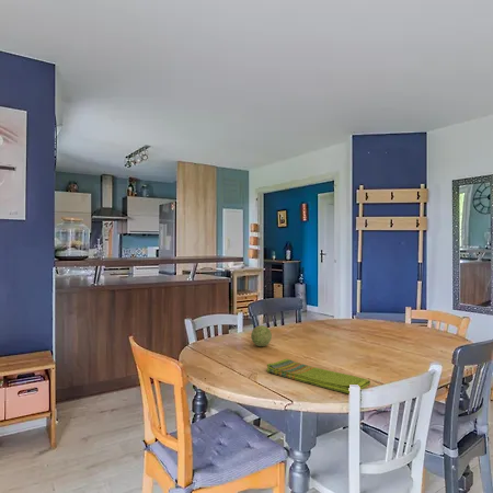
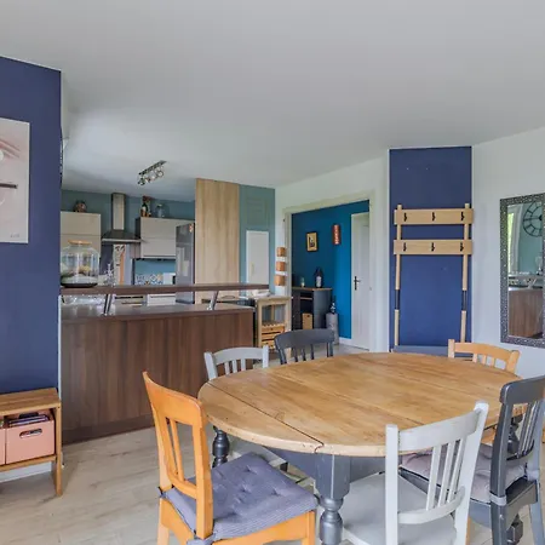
- dish towel (316, 374)
- decorative ball (261, 335)
